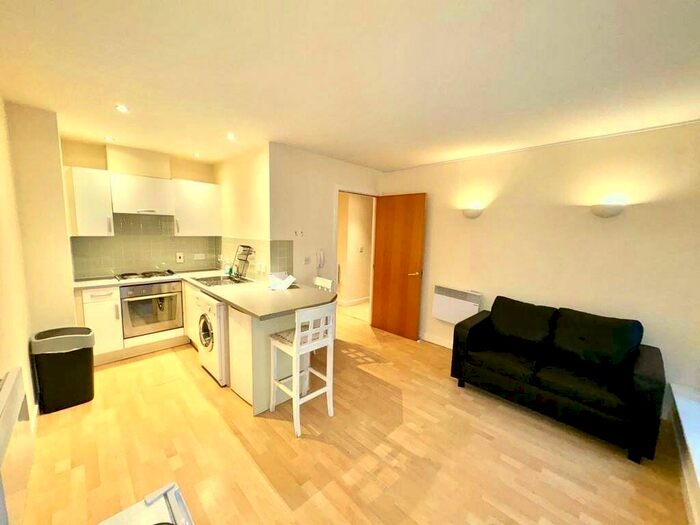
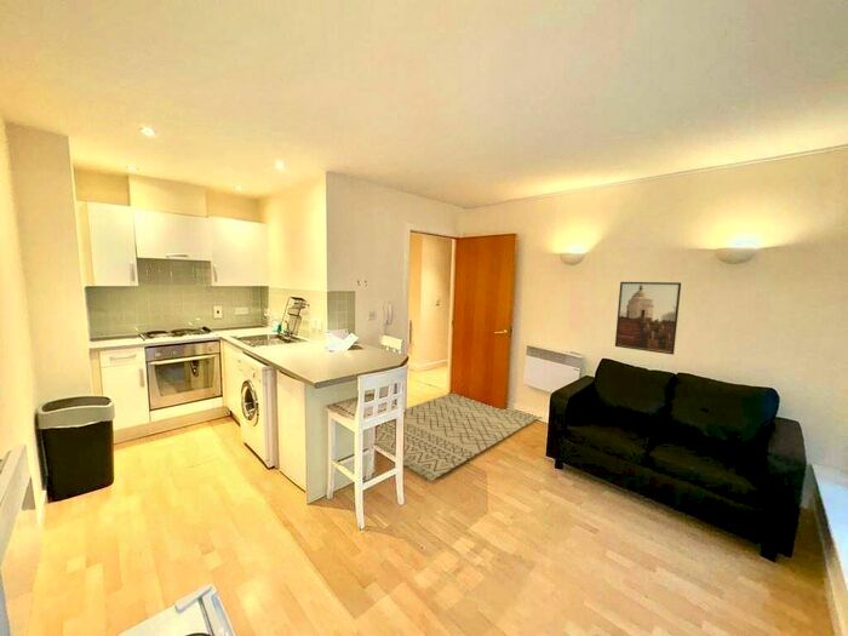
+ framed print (646, 316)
+ rug (453, 420)
